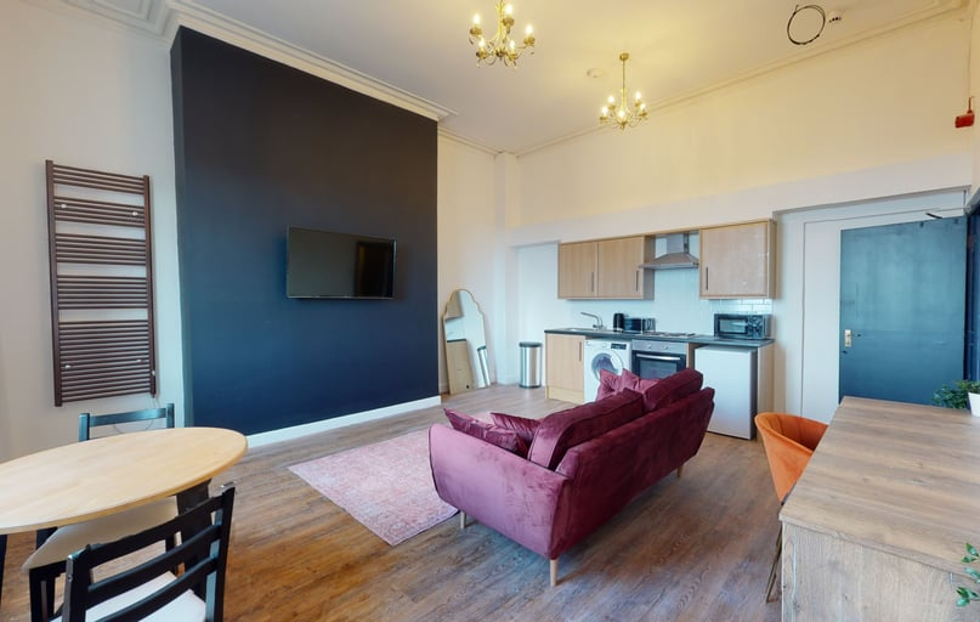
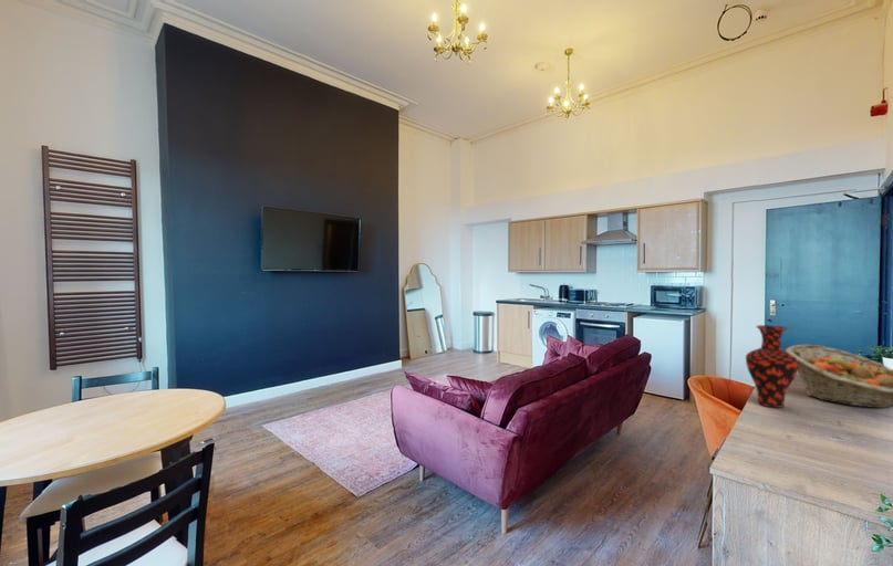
+ vase (770, 365)
+ fruit basket (844, 374)
